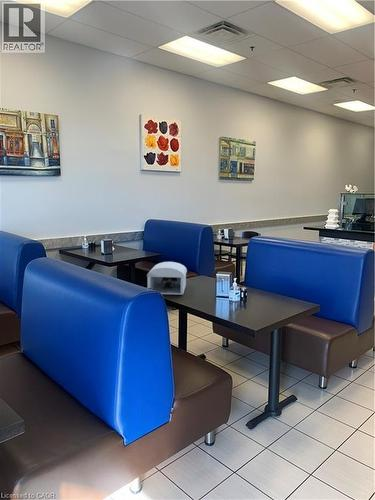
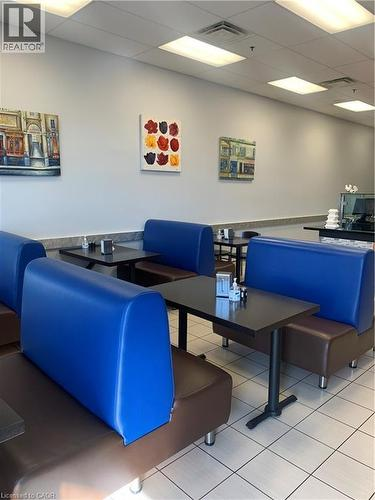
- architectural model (167, 277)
